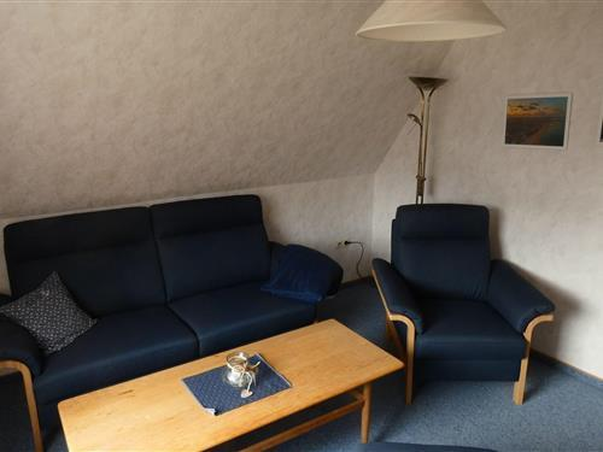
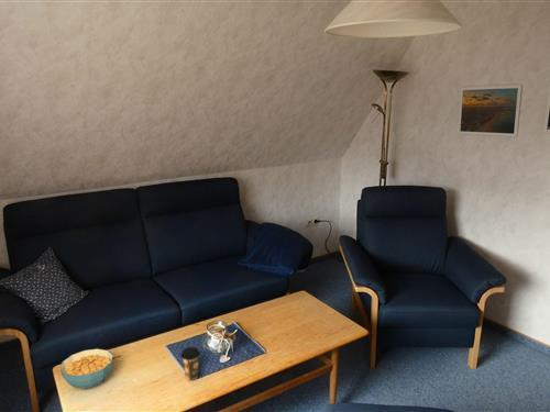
+ coffee cup (190, 364)
+ cereal bowl (88, 372)
